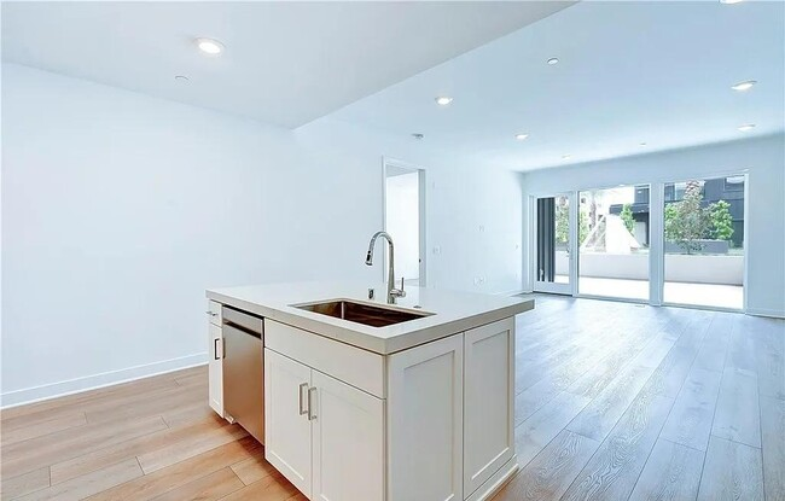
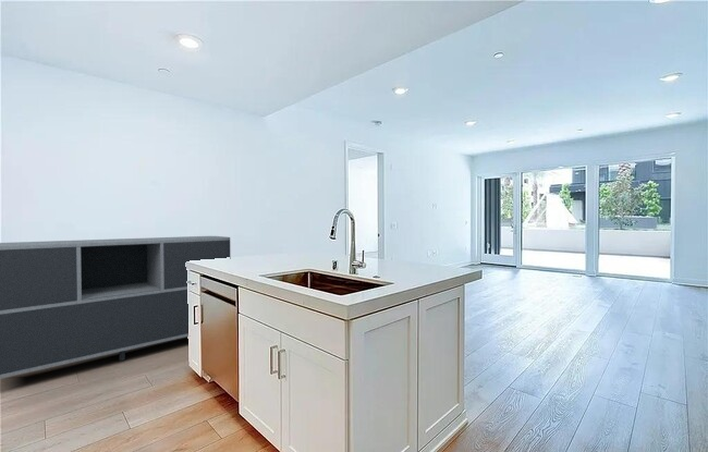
+ sideboard (118, 296)
